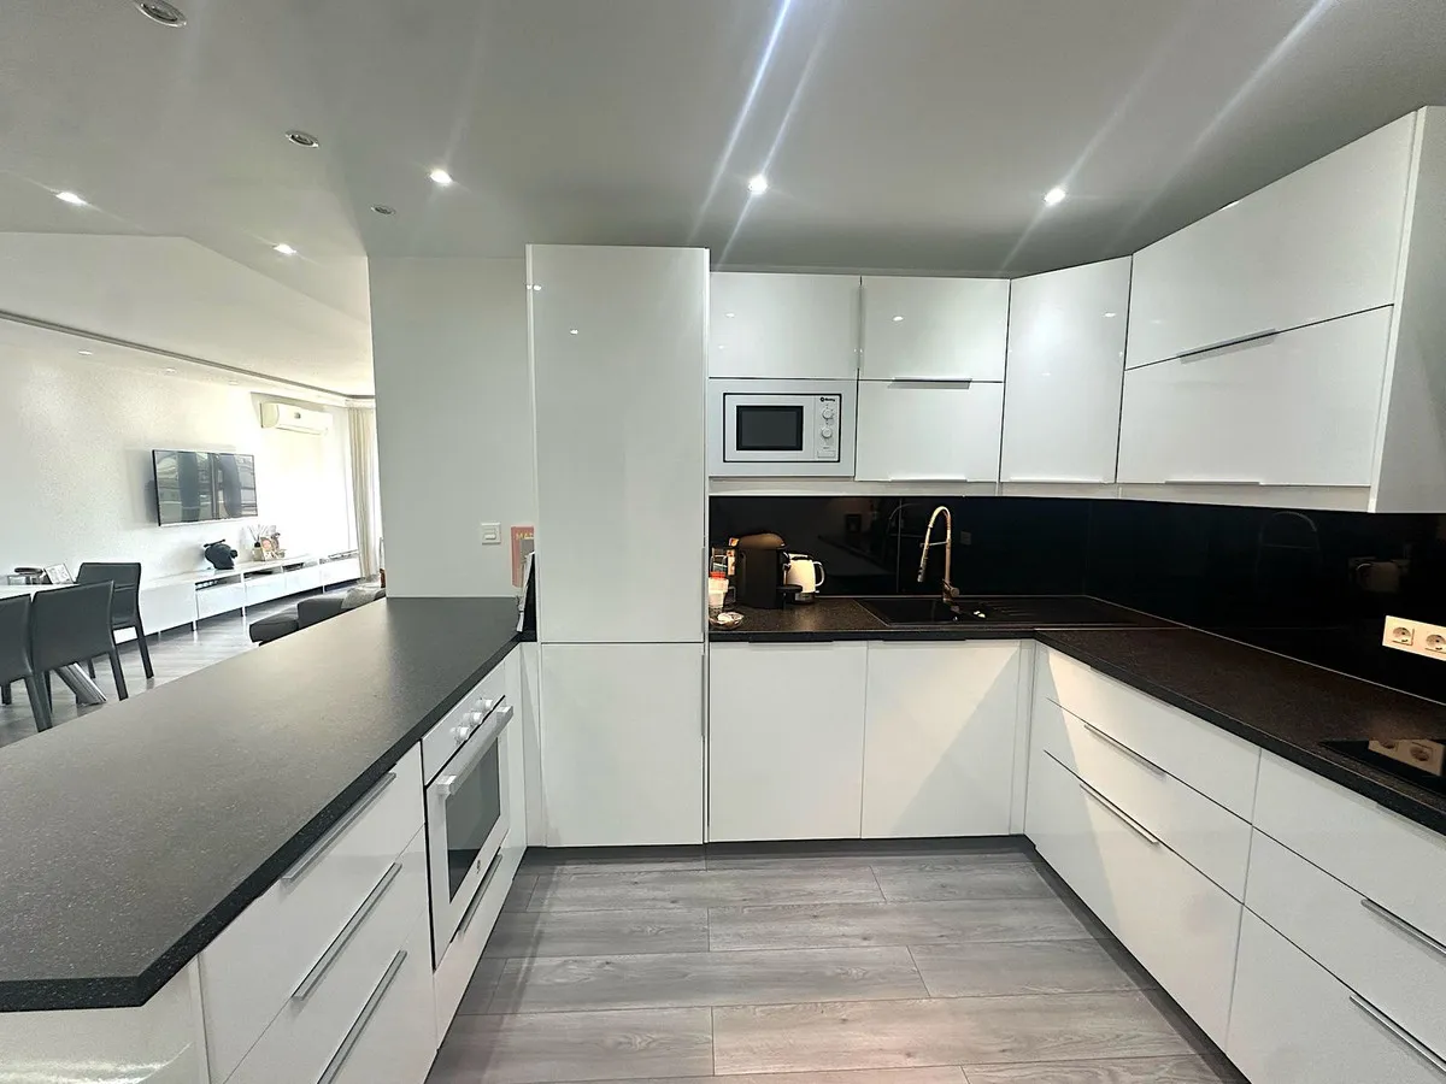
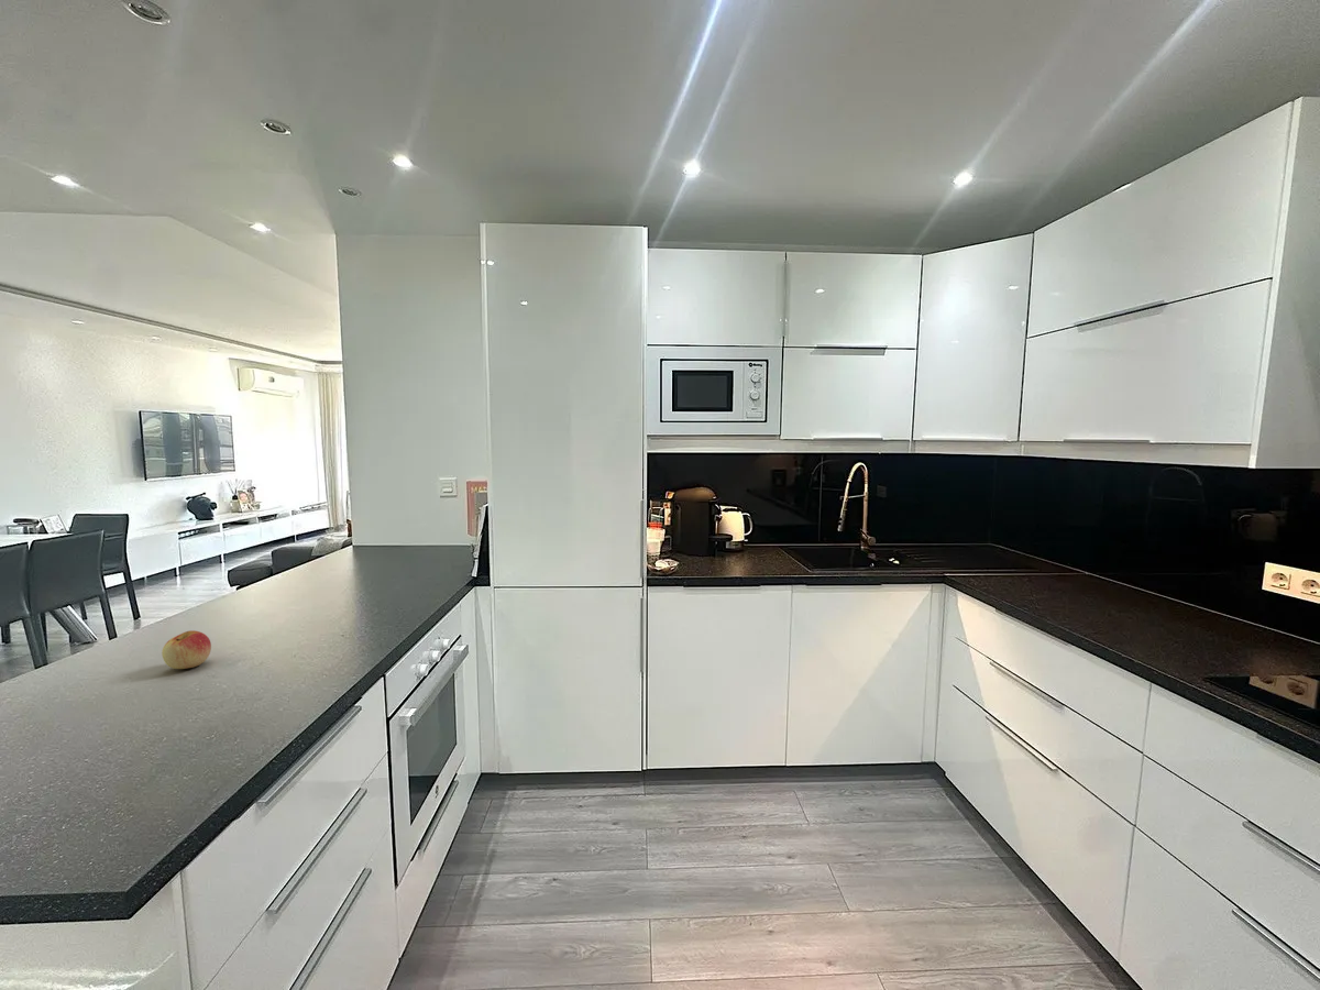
+ apple (187, 649)
